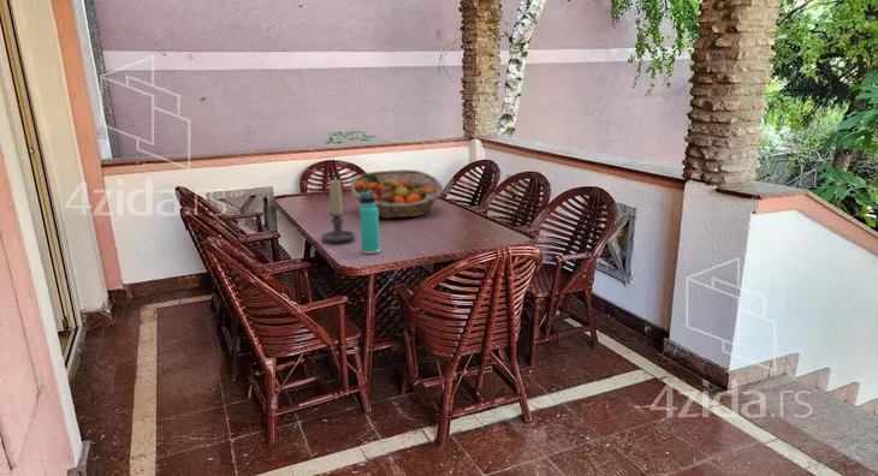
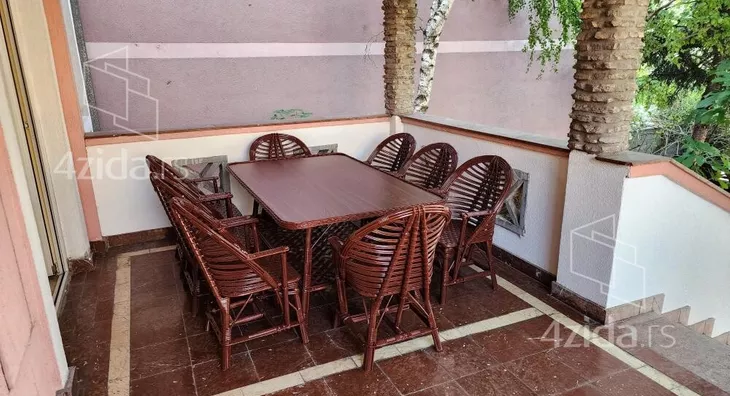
- fruit basket (396, 192)
- thermos bottle (369, 221)
- candle holder (336, 209)
